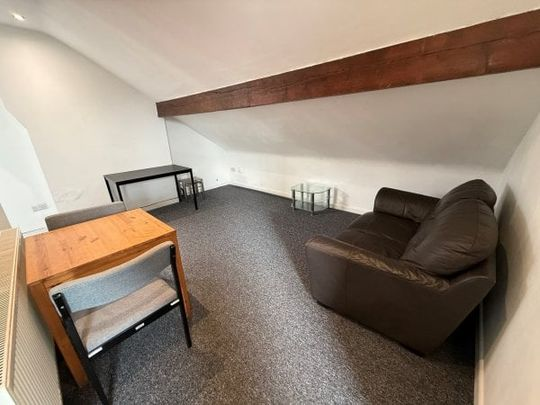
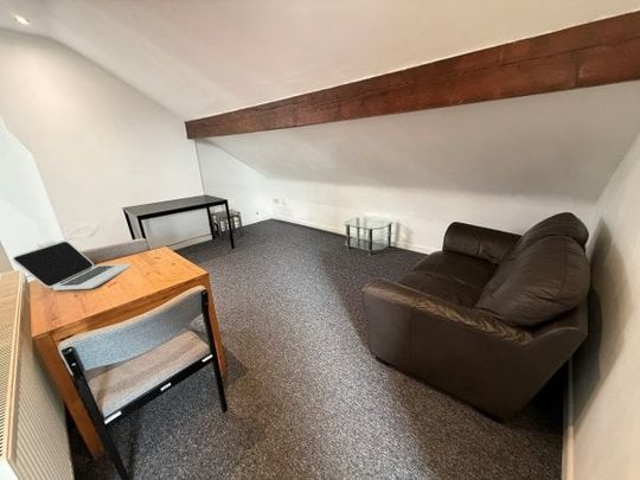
+ laptop (78, 262)
